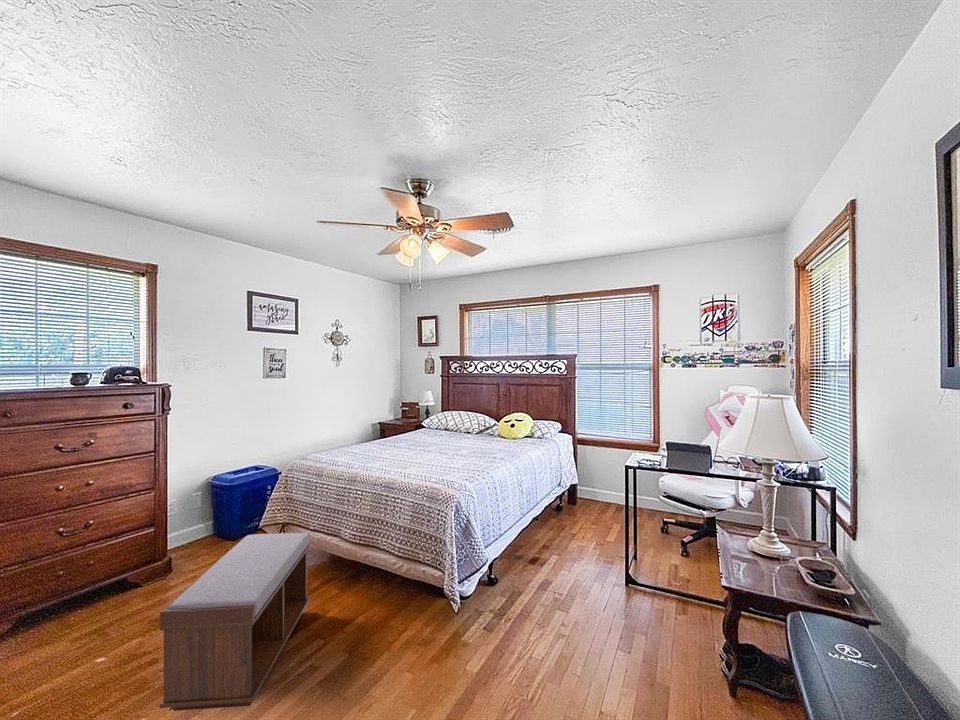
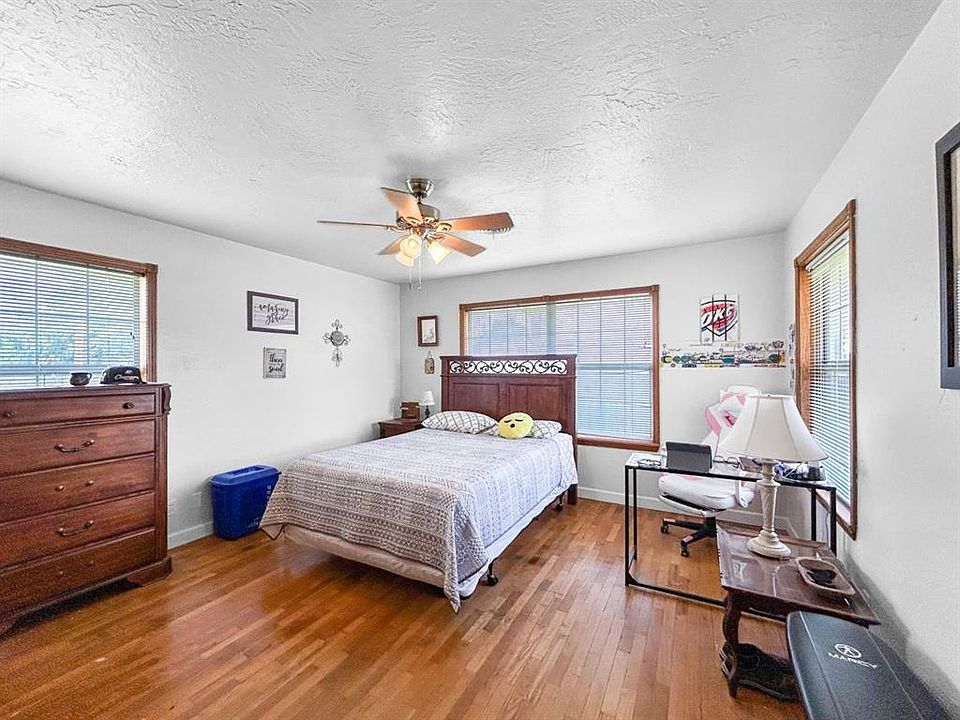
- bench (249, 607)
